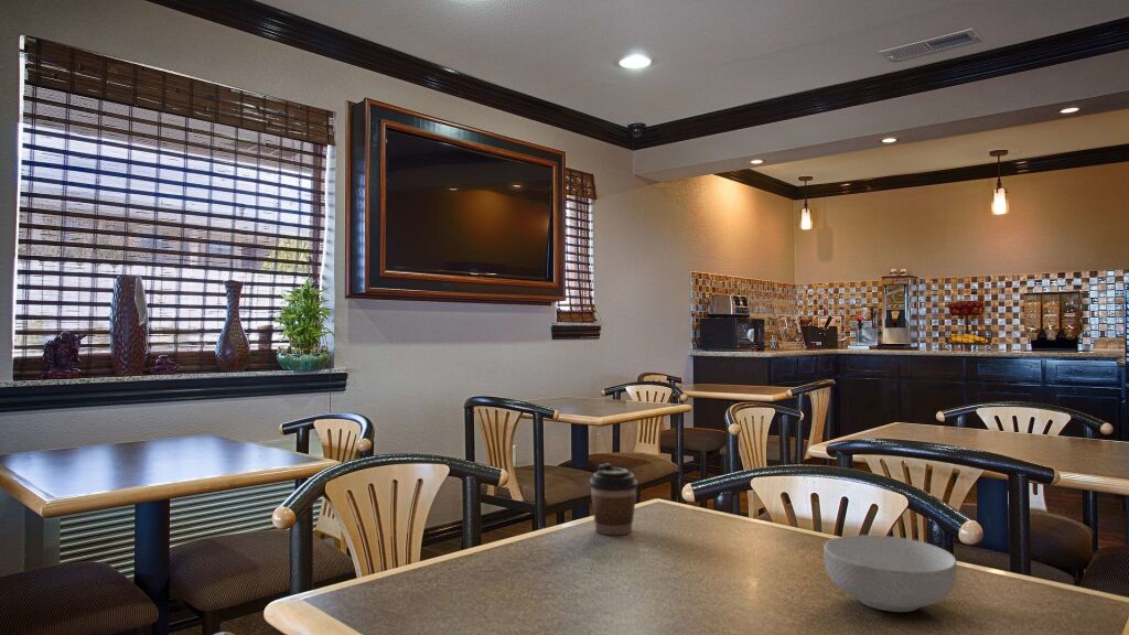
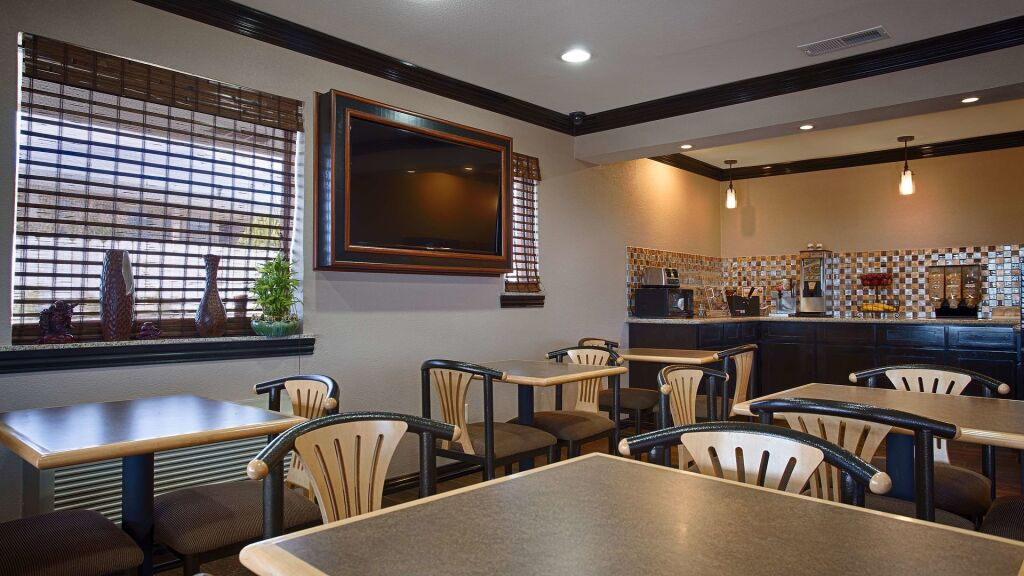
- coffee cup (613, 497)
- cereal bowl (888, 575)
